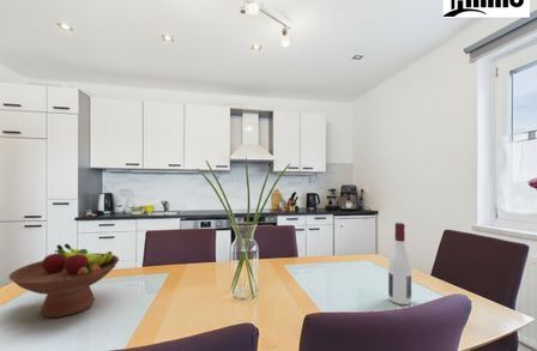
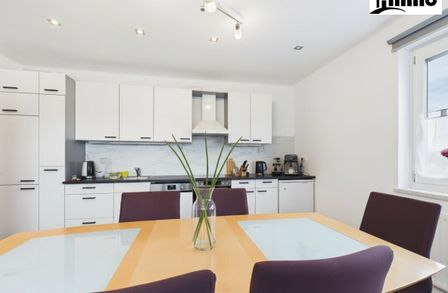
- fruit bowl (68, 278)
- alcohol (399, 261)
